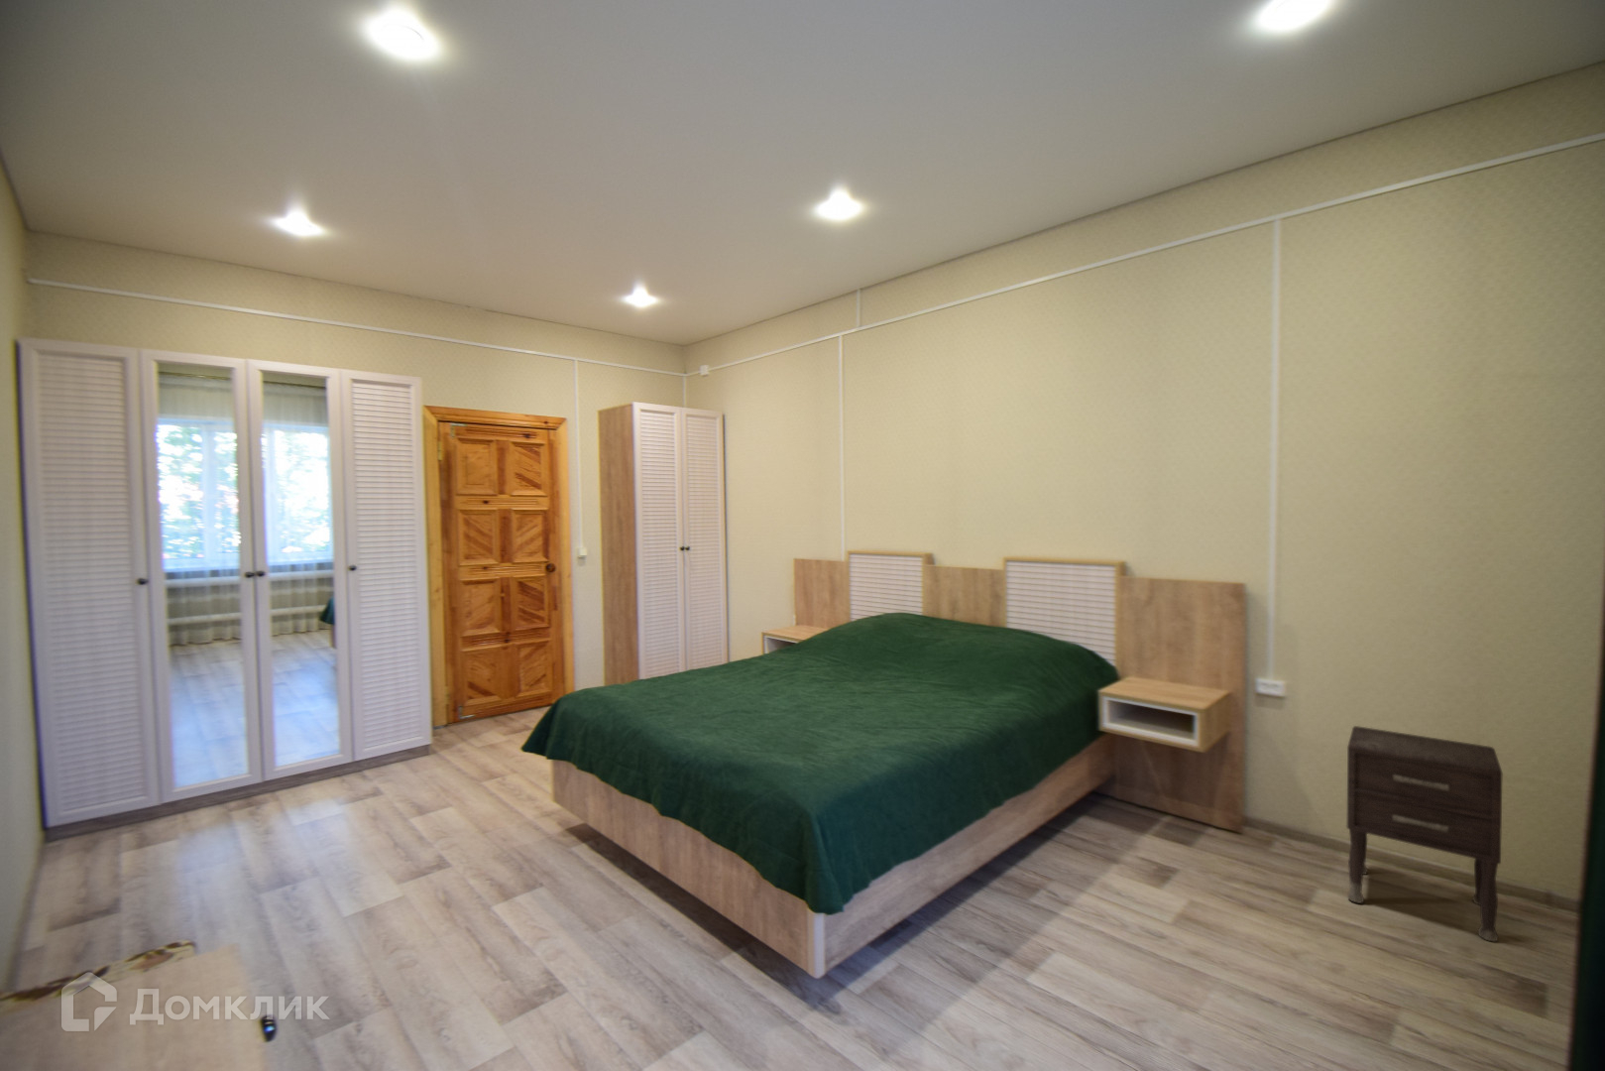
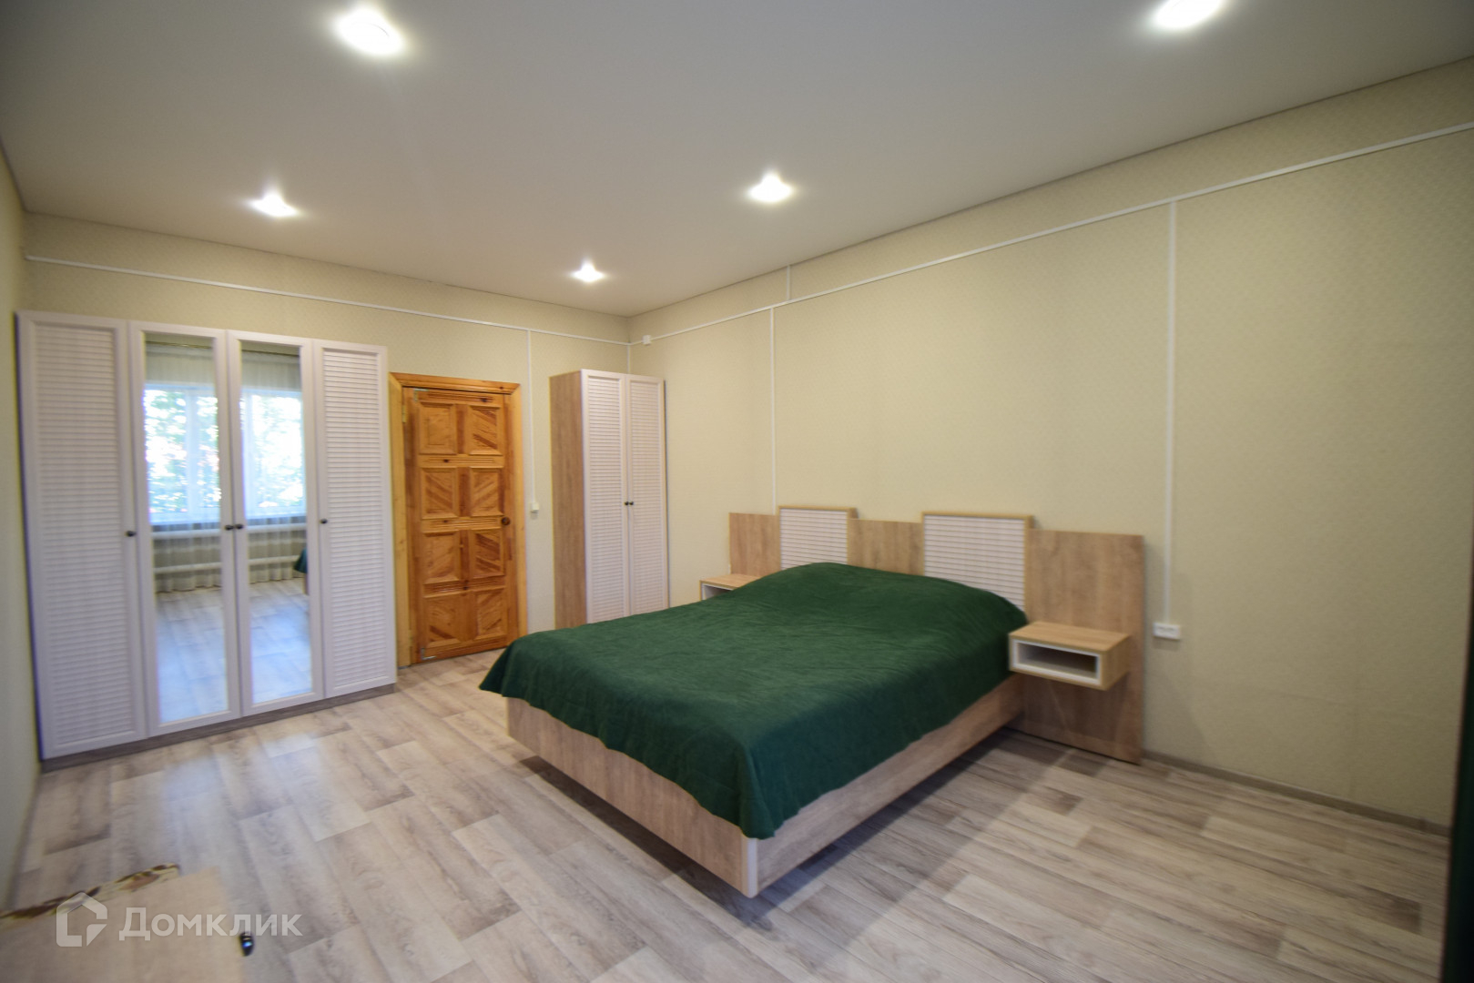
- nightstand (1419, 824)
